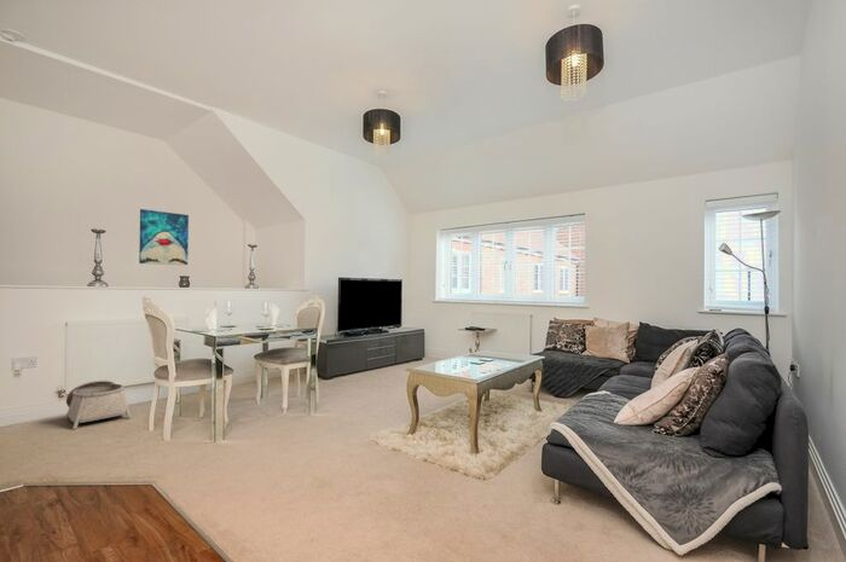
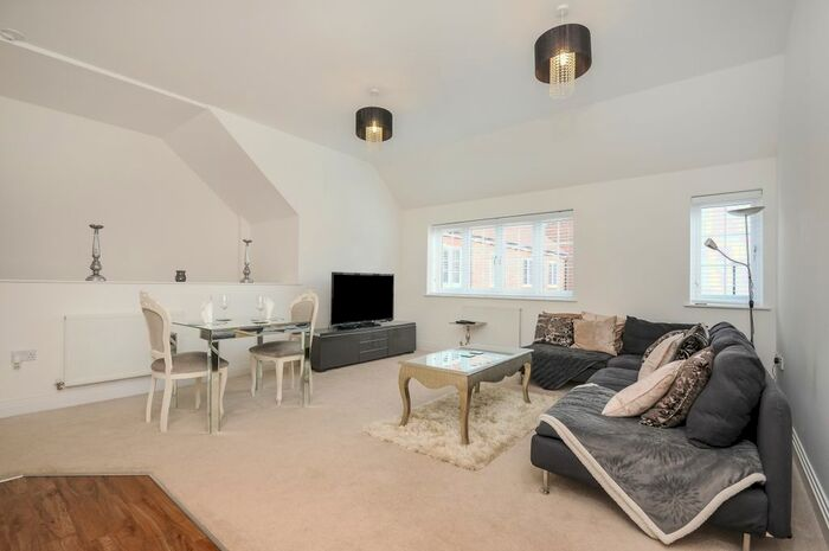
- wall art (164, 238)
- basket (97, 399)
